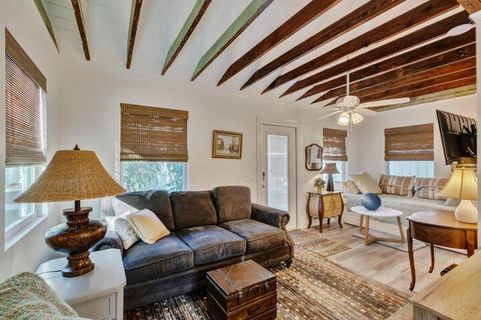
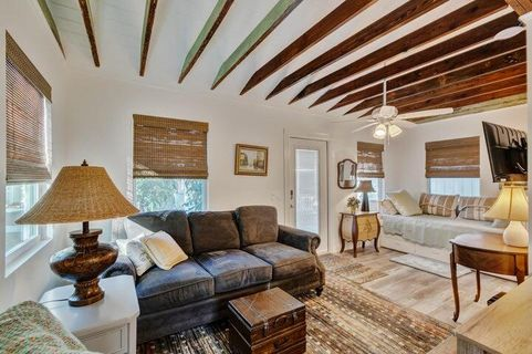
- coffee table (368, 225)
- decorative globe (371, 201)
